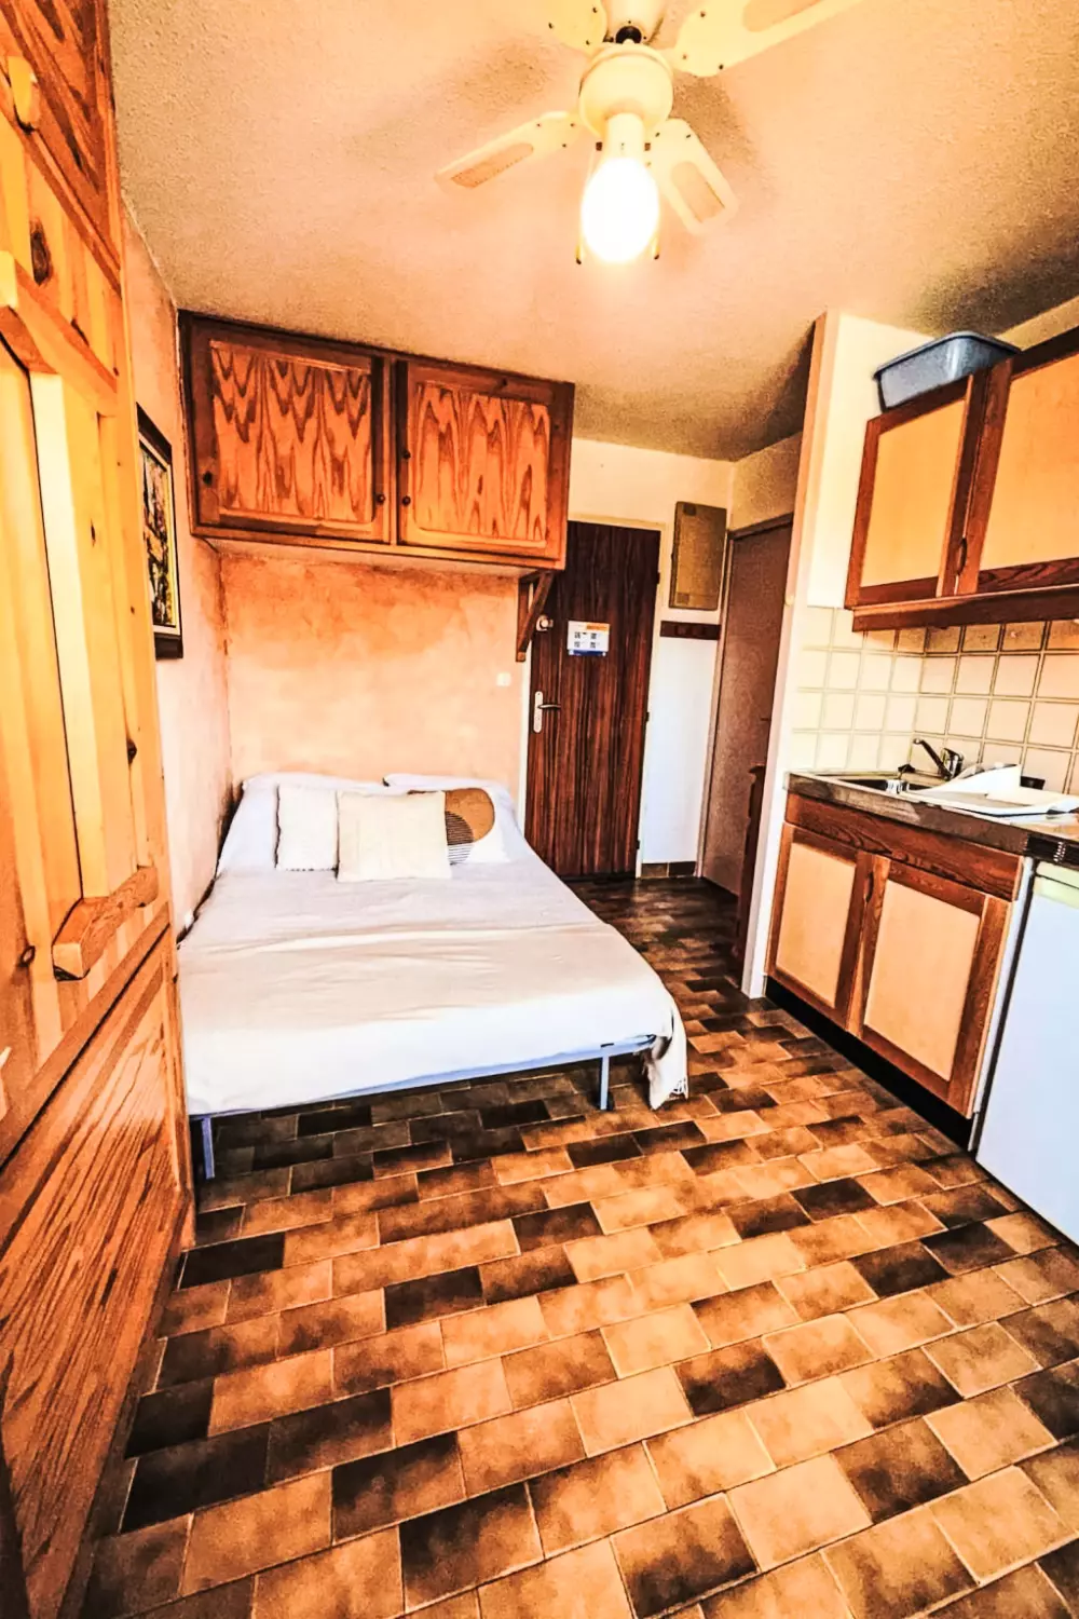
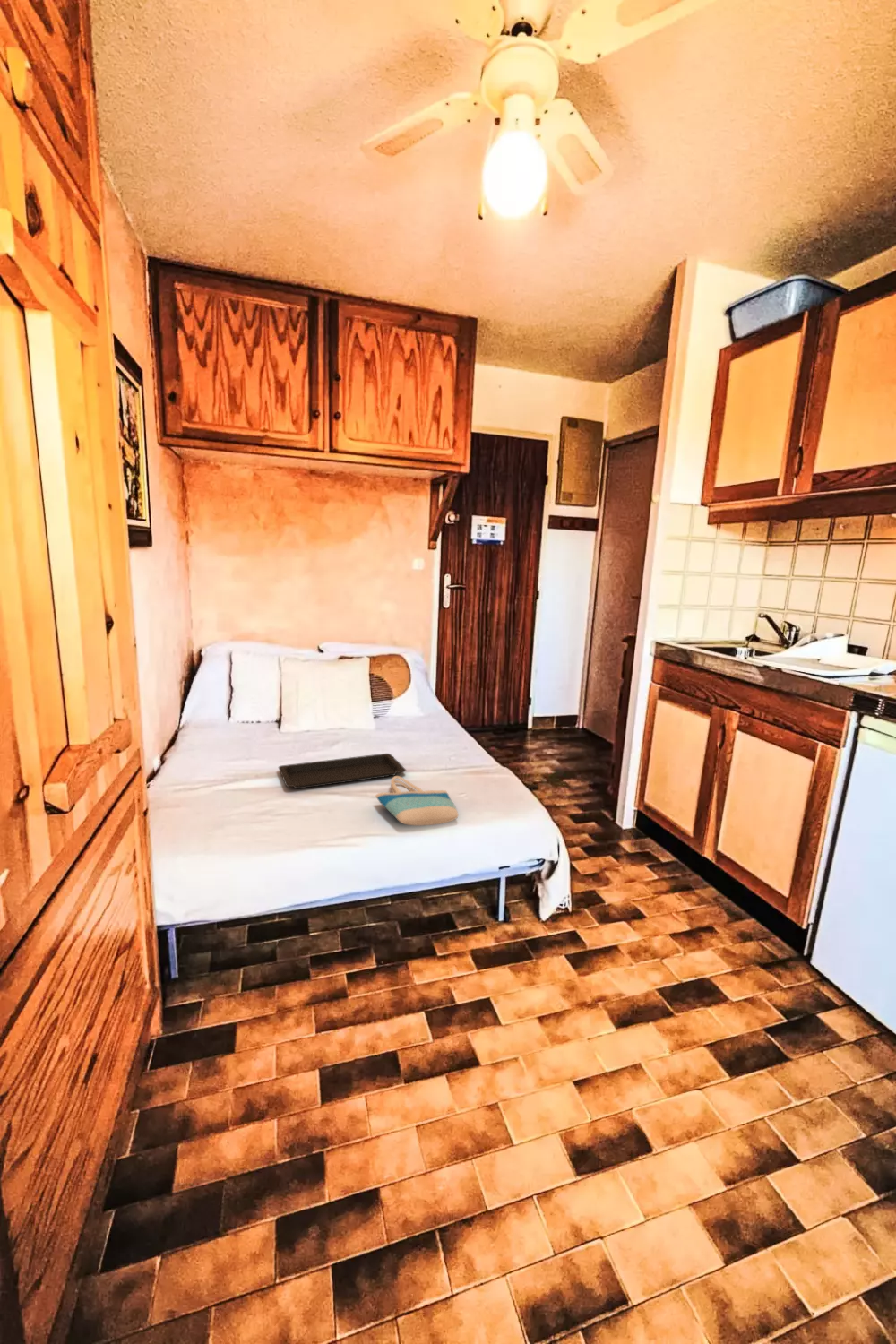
+ tote bag (414, 795)
+ serving tray (342, 771)
